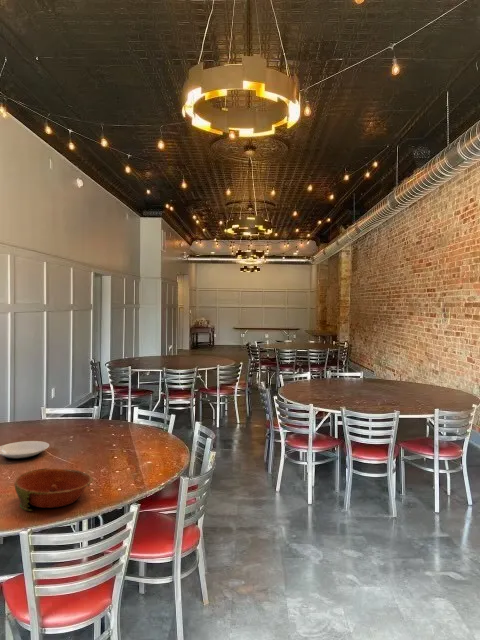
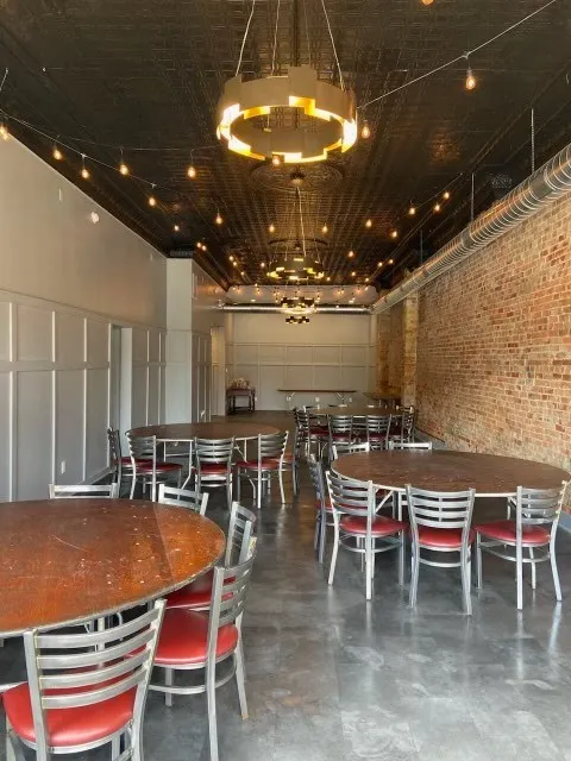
- plate (22, 451)
- bowl (54, 488)
